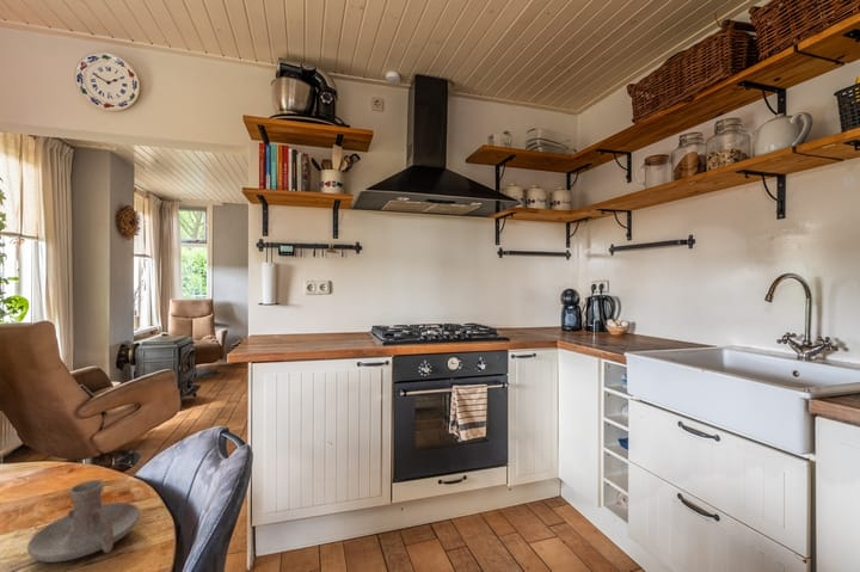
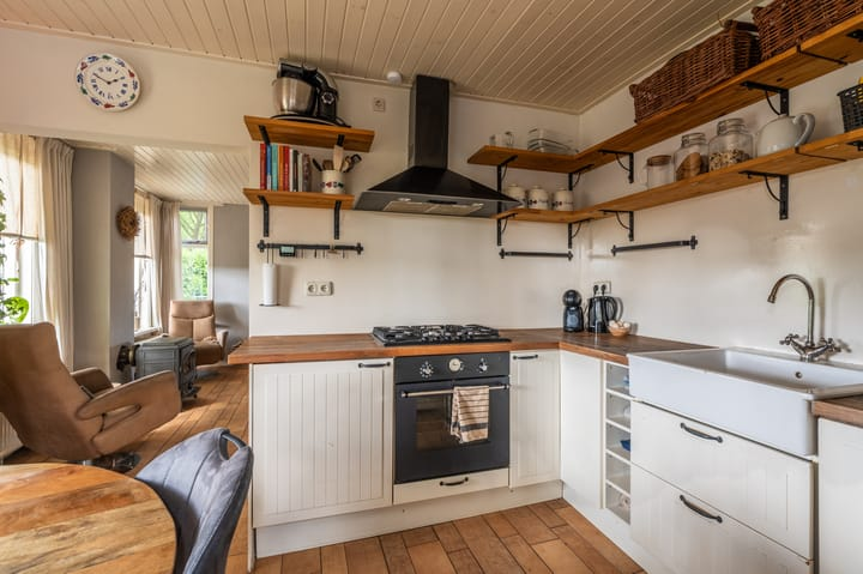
- candle holder (91, 516)
